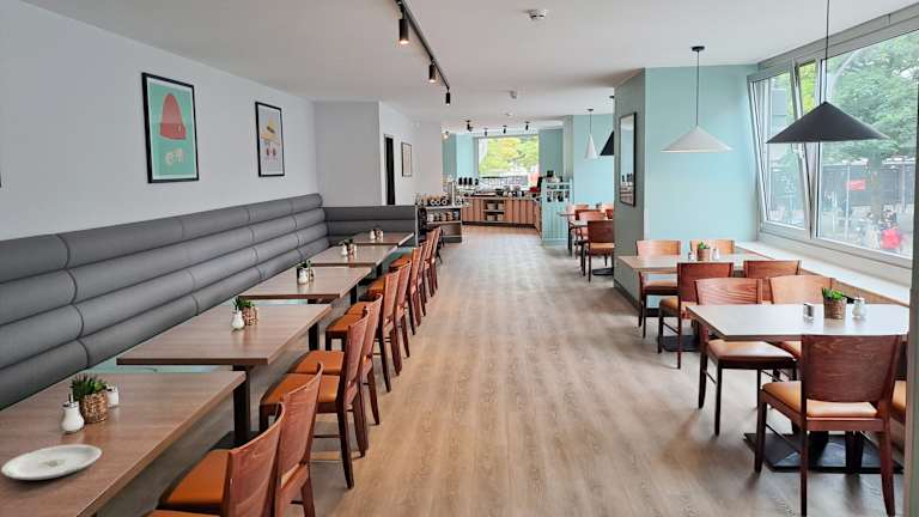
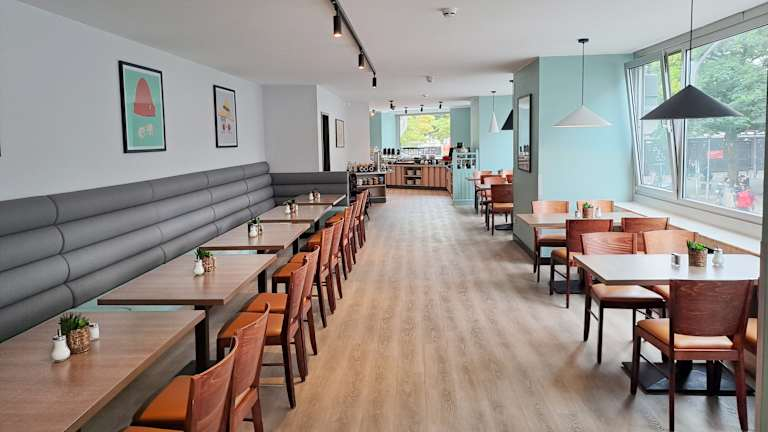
- plate (53, 463)
